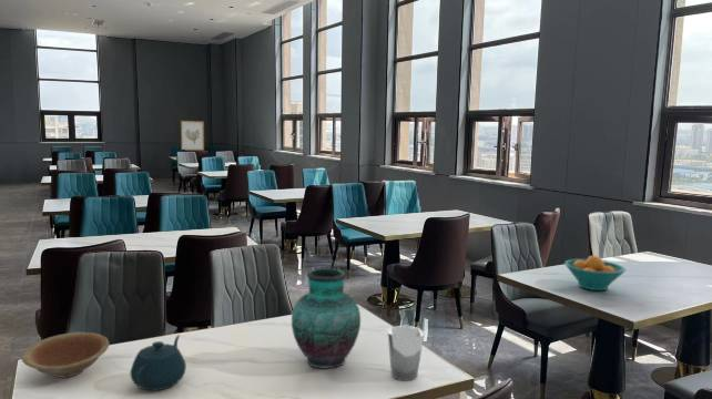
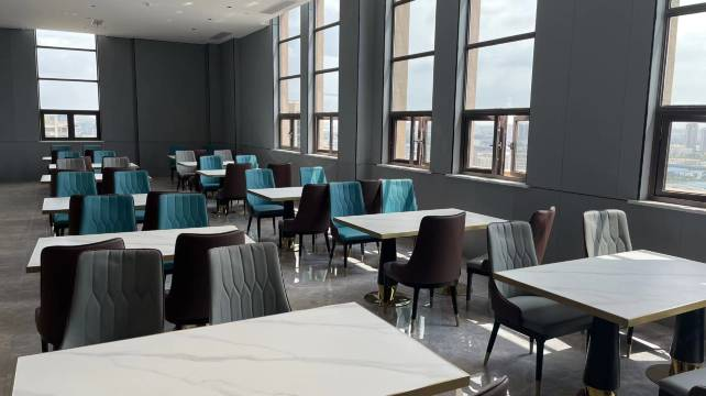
- wall art (192, 135)
- bowl (67, 358)
- teapot (160, 361)
- drinking glass (405, 352)
- vase (326, 317)
- fruit bowl (593, 270)
